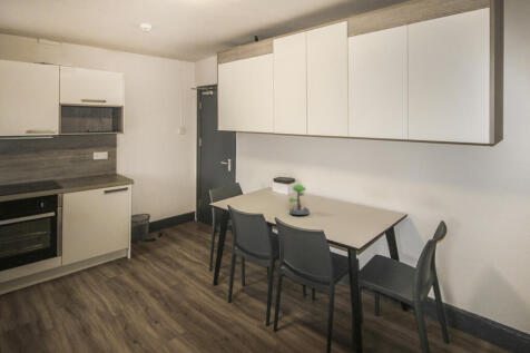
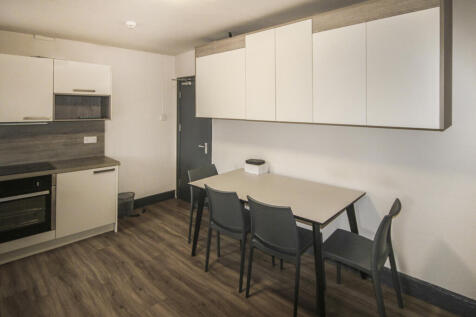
- plant (298, 198)
